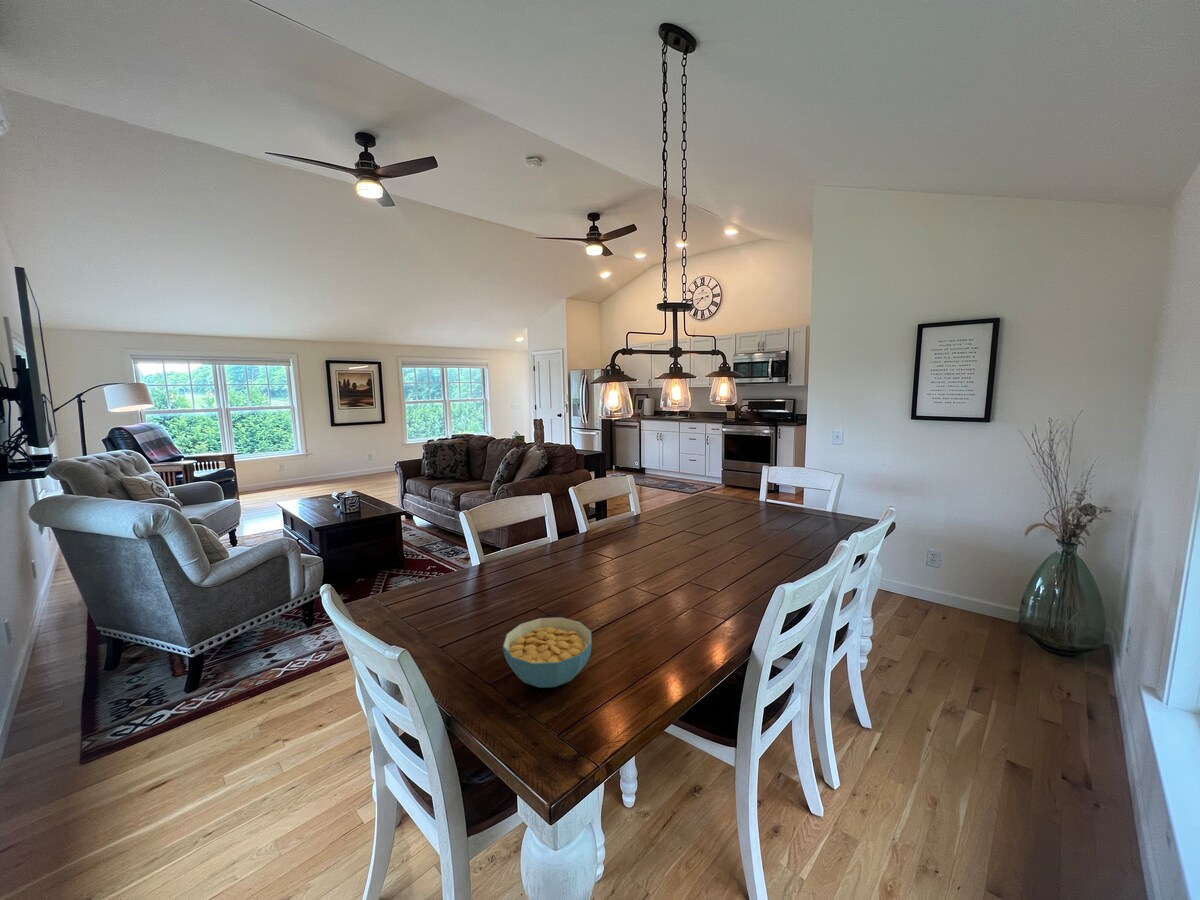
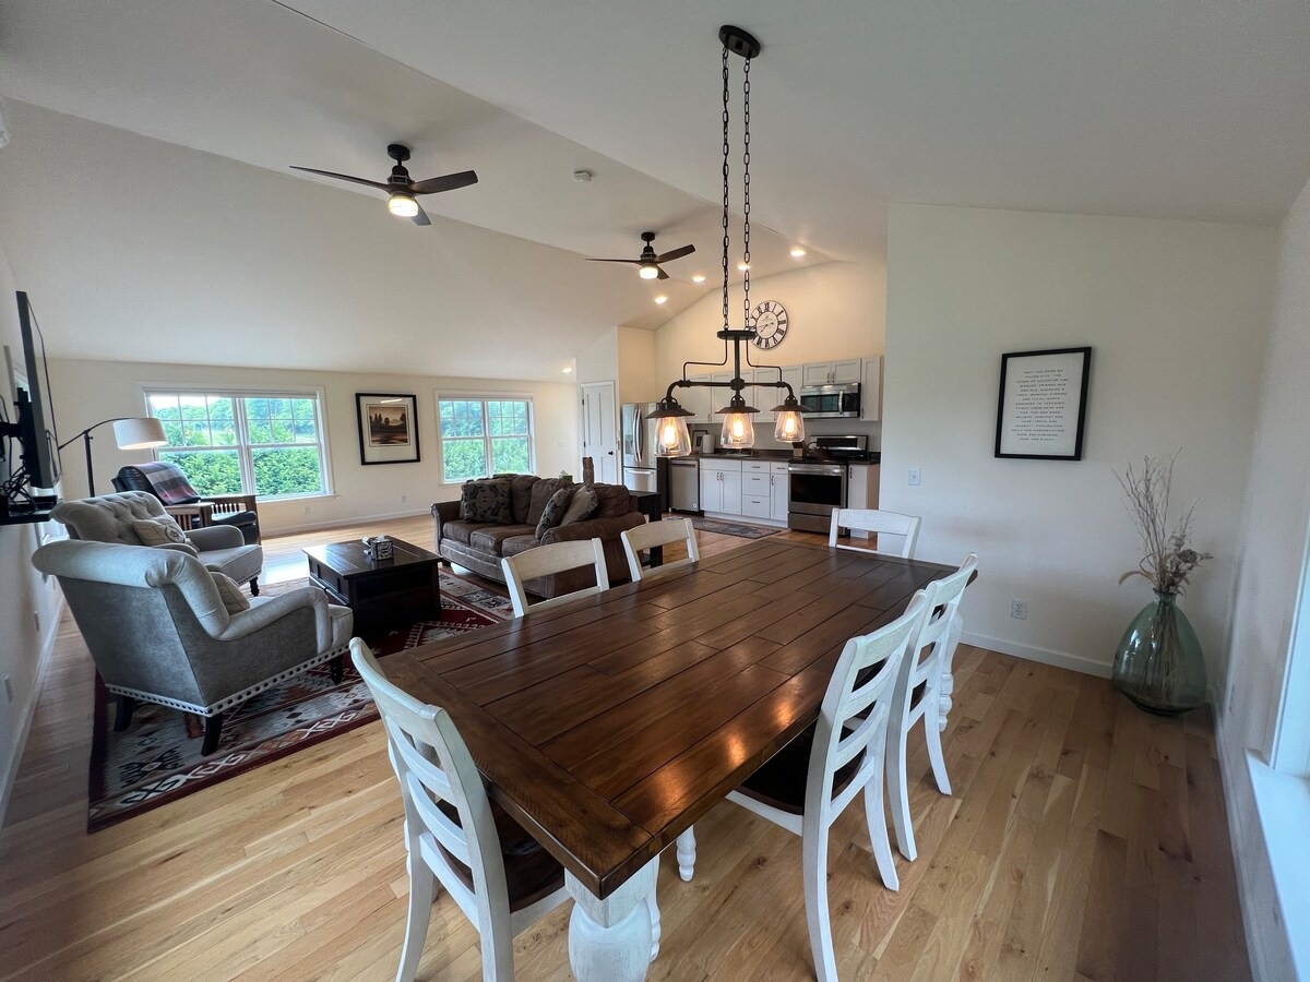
- cereal bowl (548, 658)
